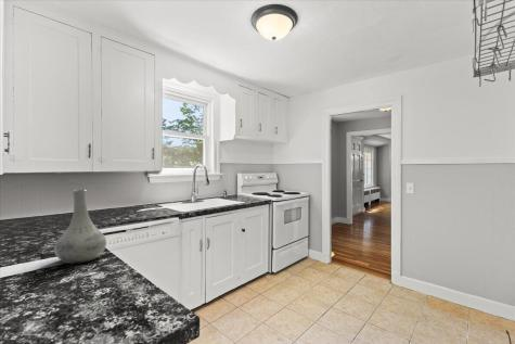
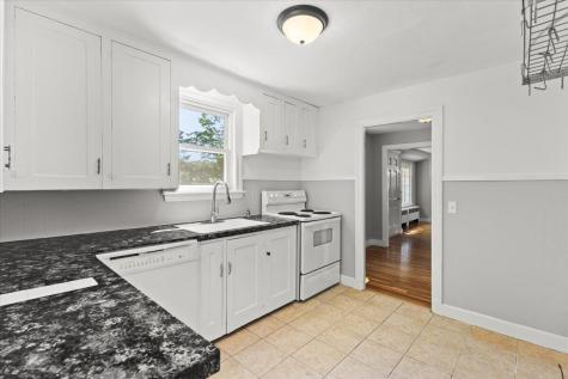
- vase (81, 224)
